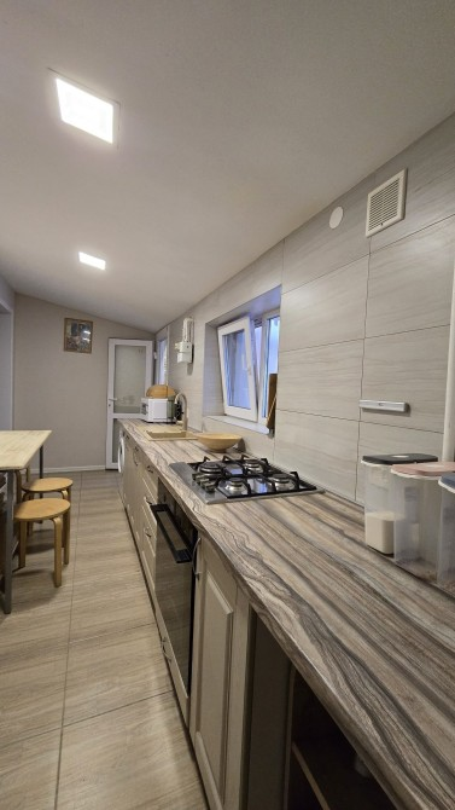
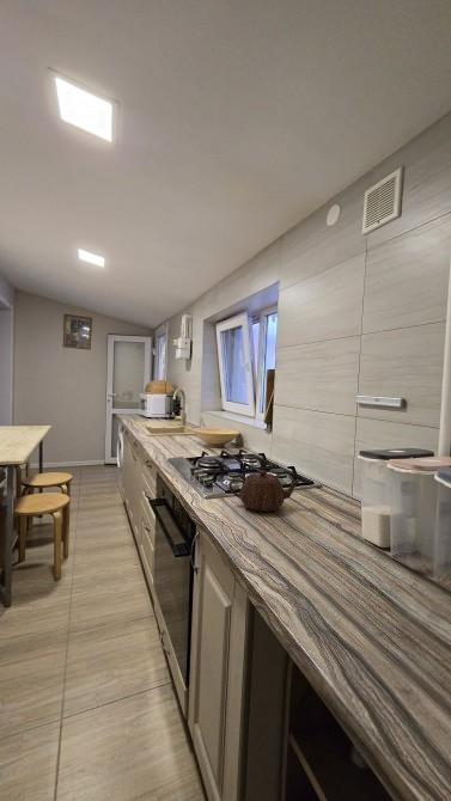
+ teapot (264, 488)
